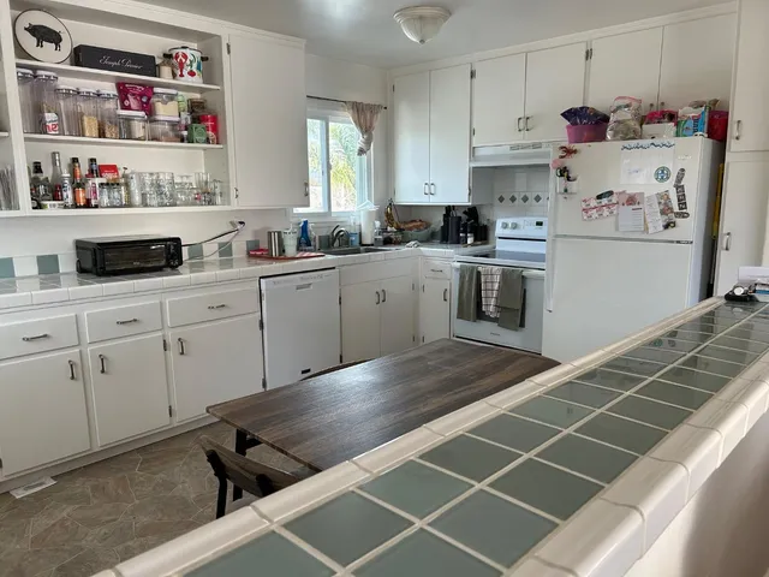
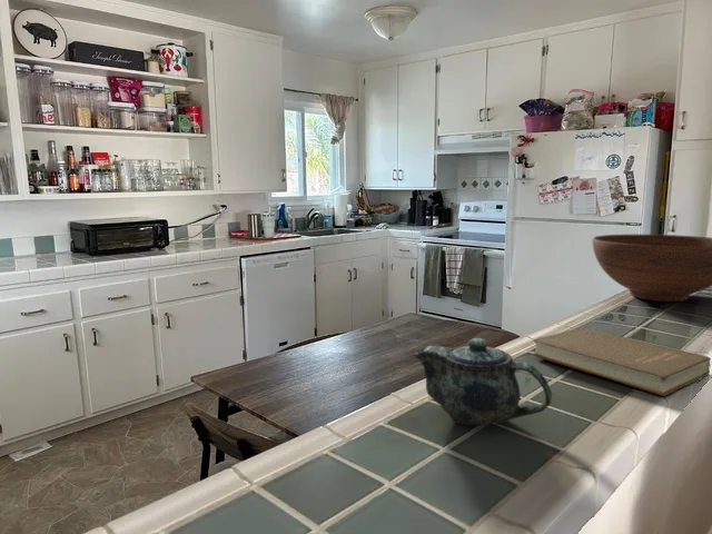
+ fruit bowl (660, 268)
+ chinaware (479, 379)
+ book (616, 356)
